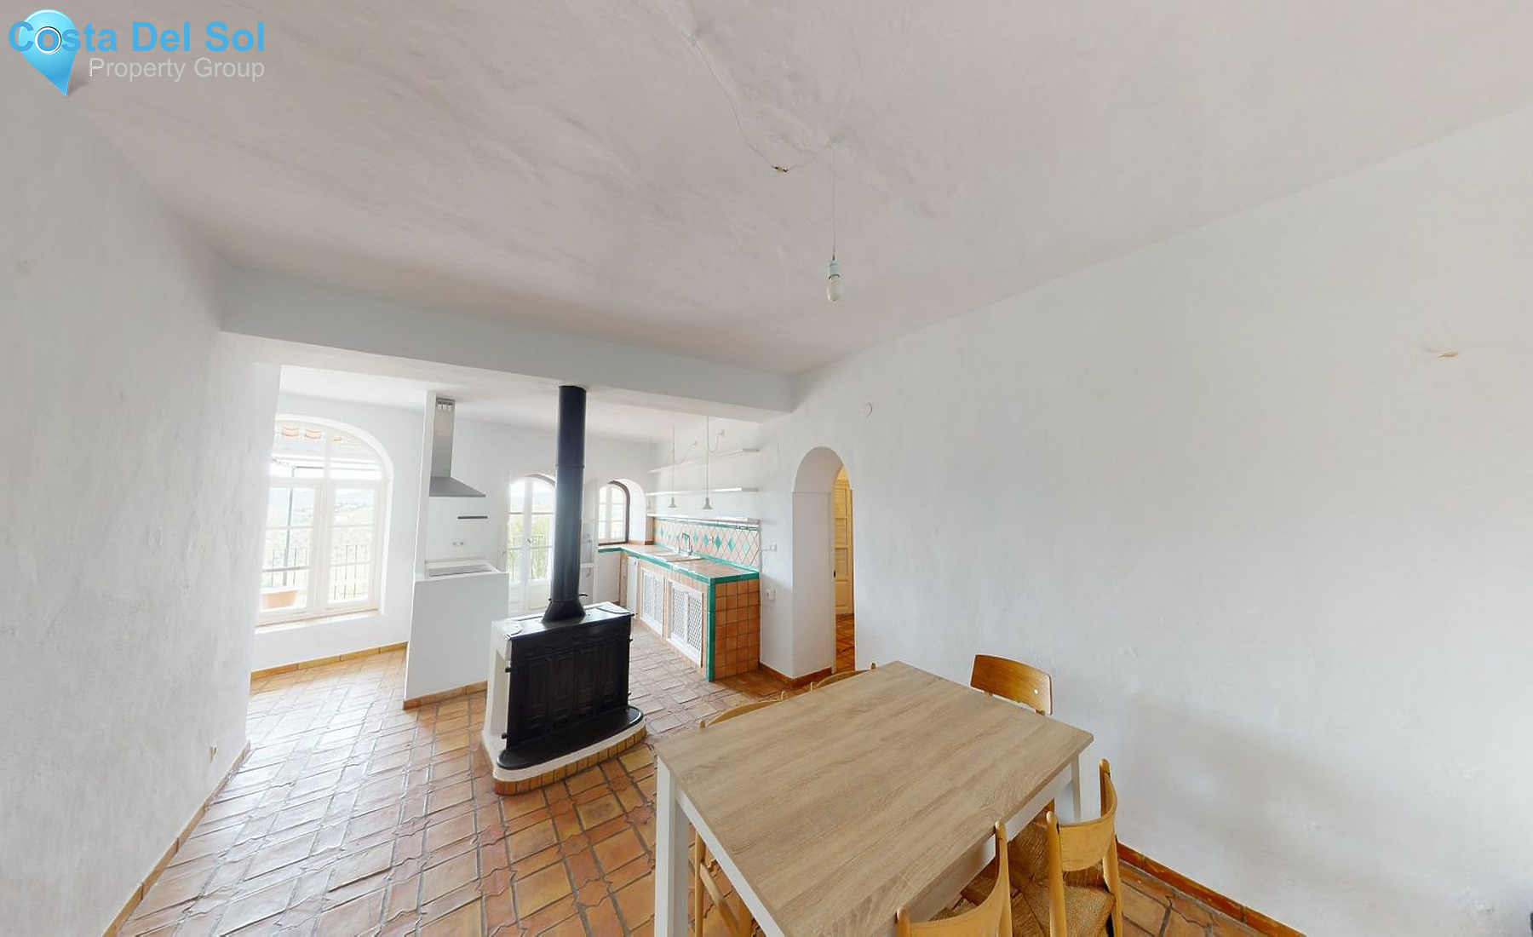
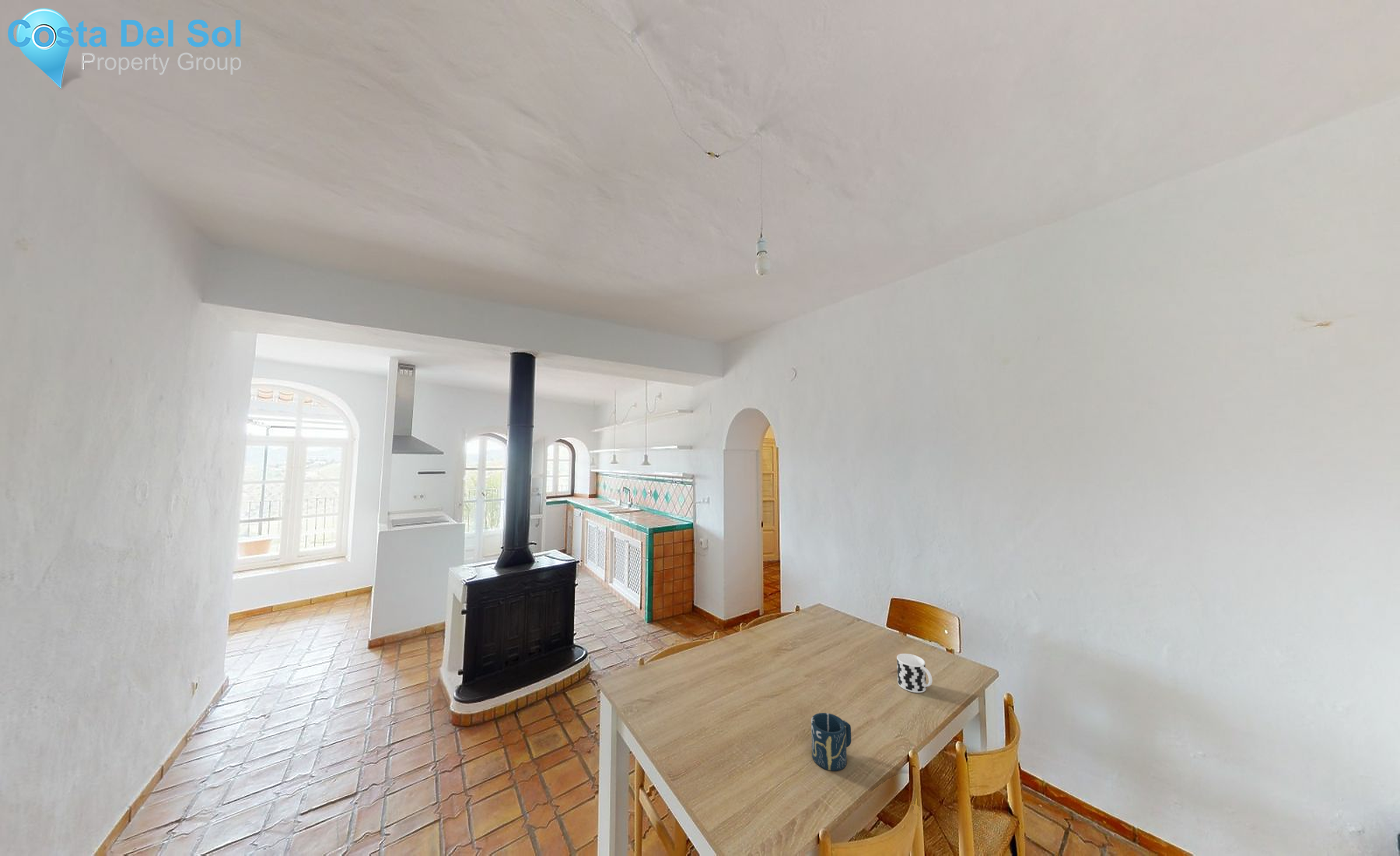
+ cup (832, 738)
+ cup (915, 675)
